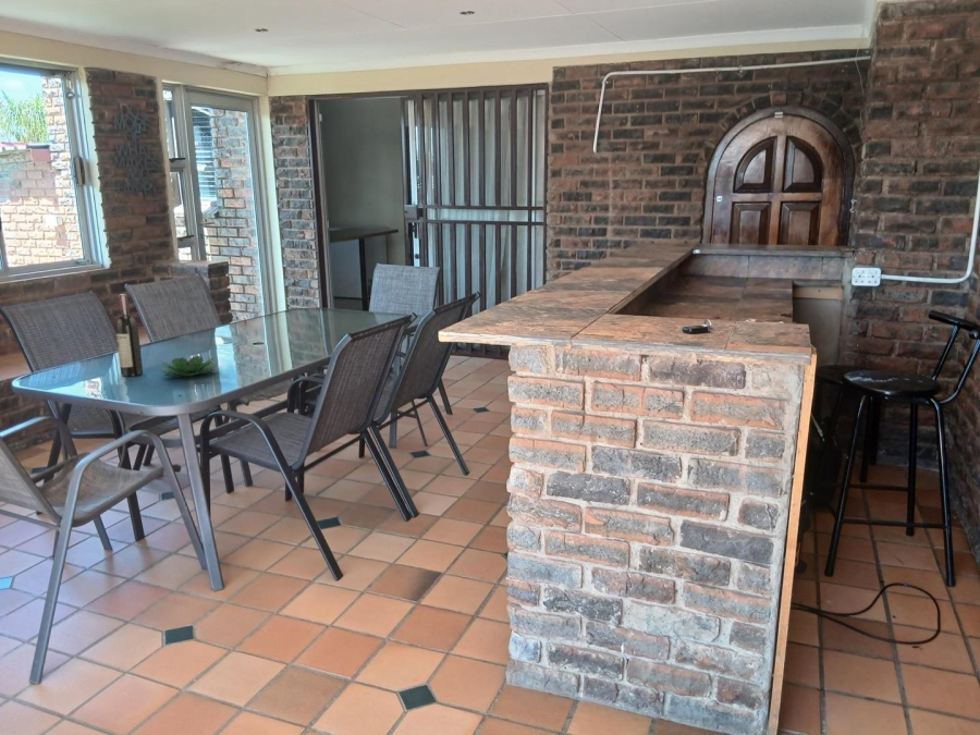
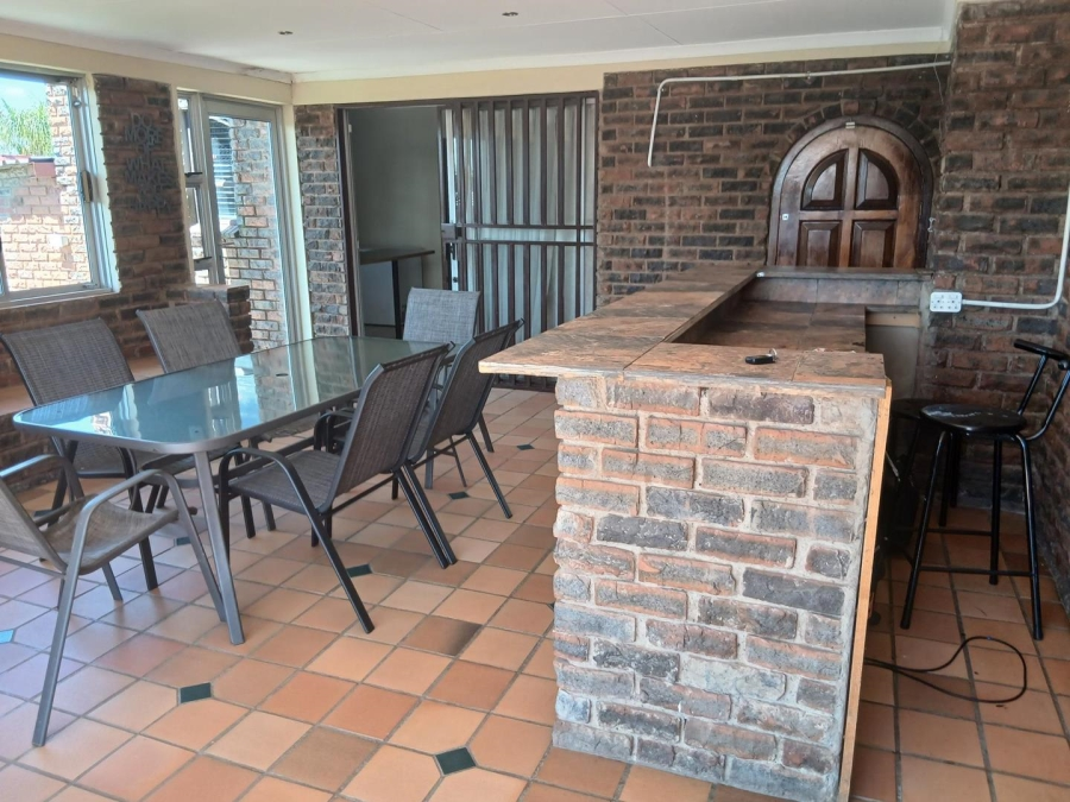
- succulent plant (188, 366)
- wine bottle (127, 334)
